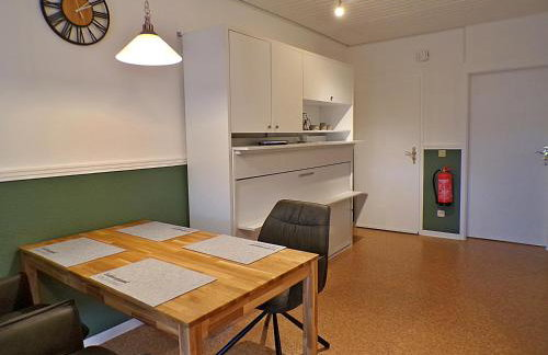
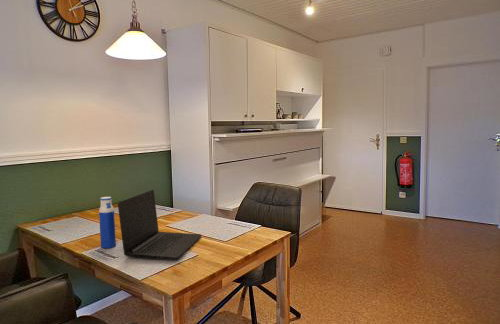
+ laptop (157, 222)
+ water bottle (107, 222)
